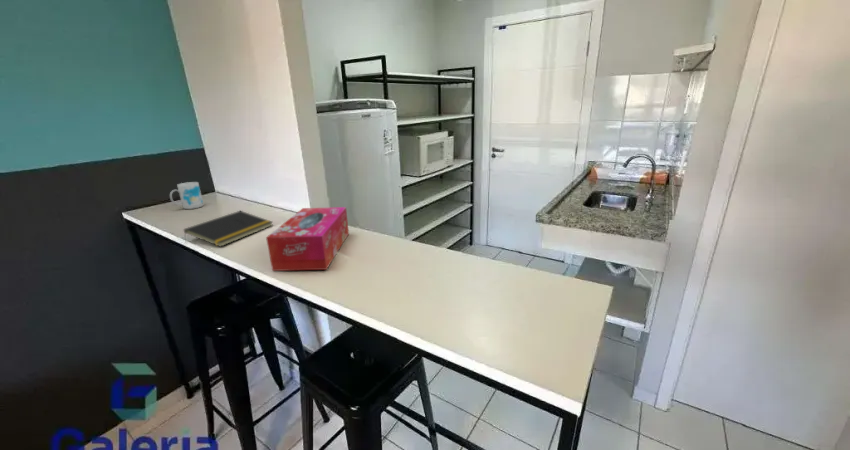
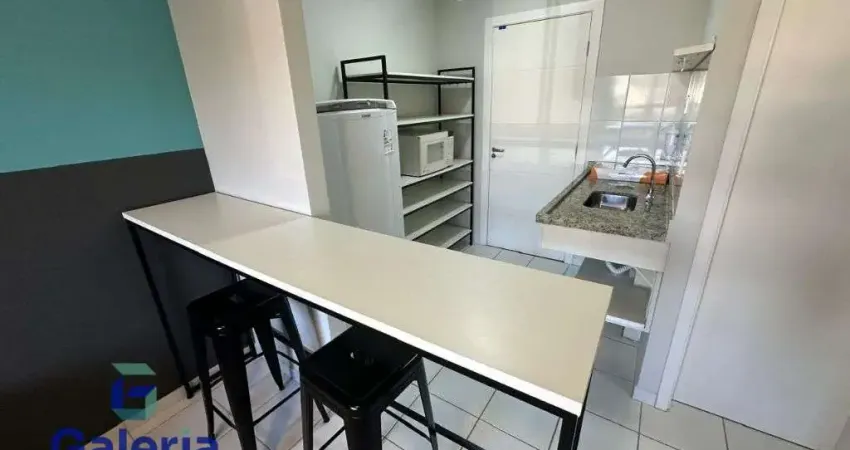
- tissue box (313, 235)
- mug (185, 196)
- notepad (231, 226)
